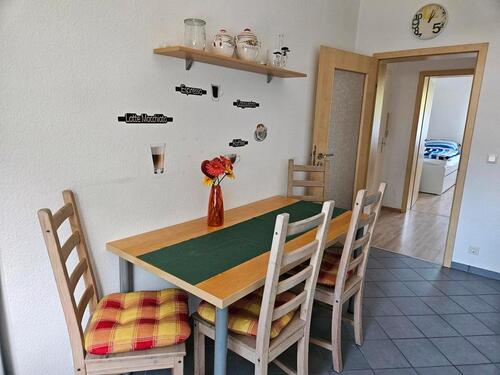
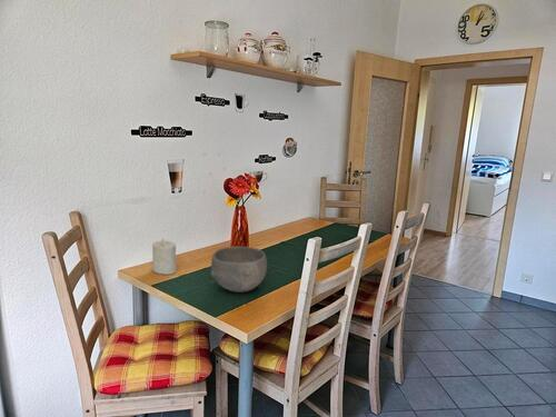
+ bowl (238, 270)
+ candle (165, 255)
